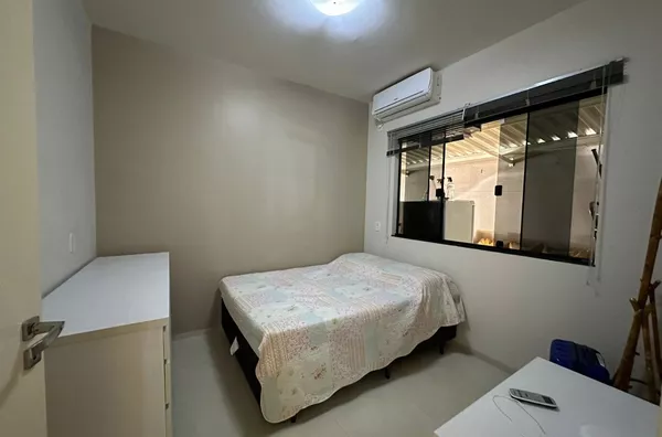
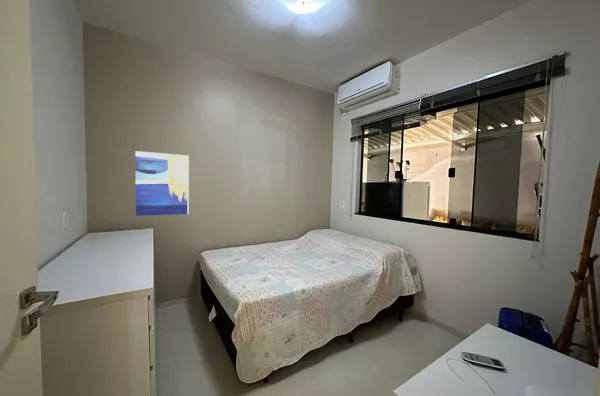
+ wall art (163, 184)
